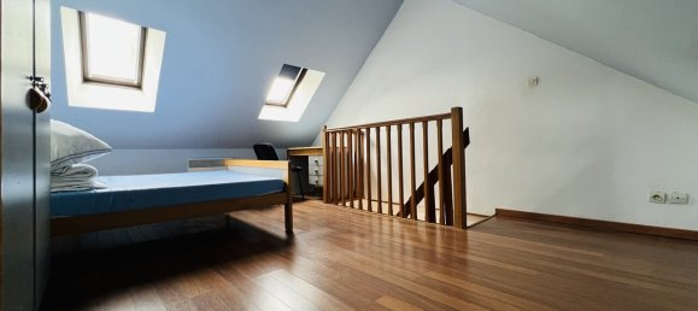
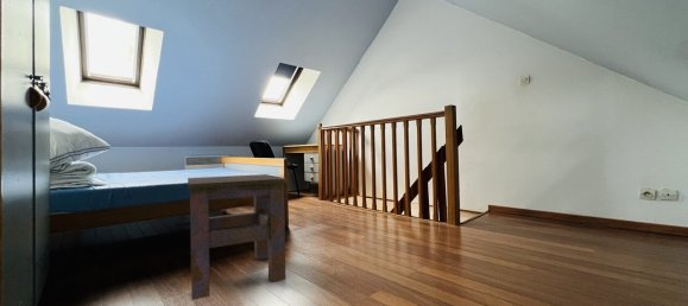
+ side table (234, 225)
